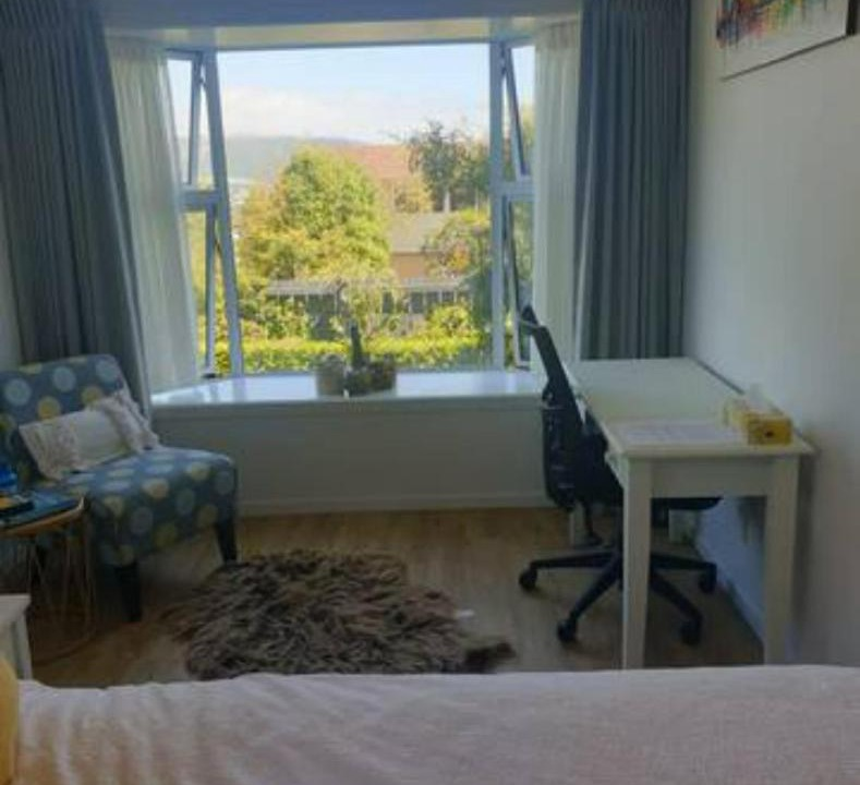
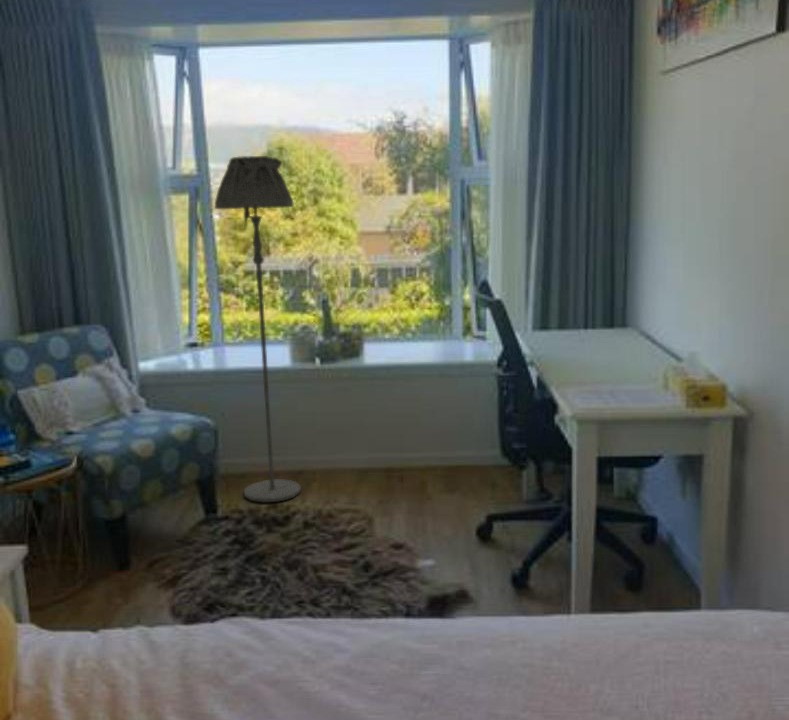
+ floor lamp (262, 331)
